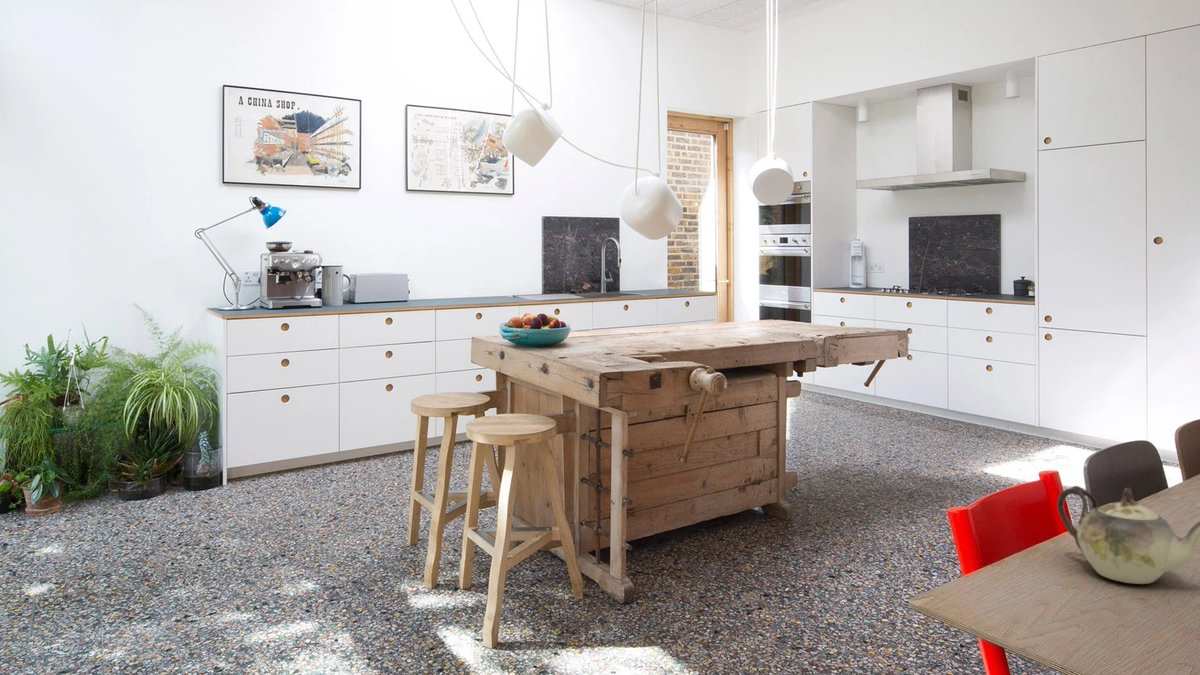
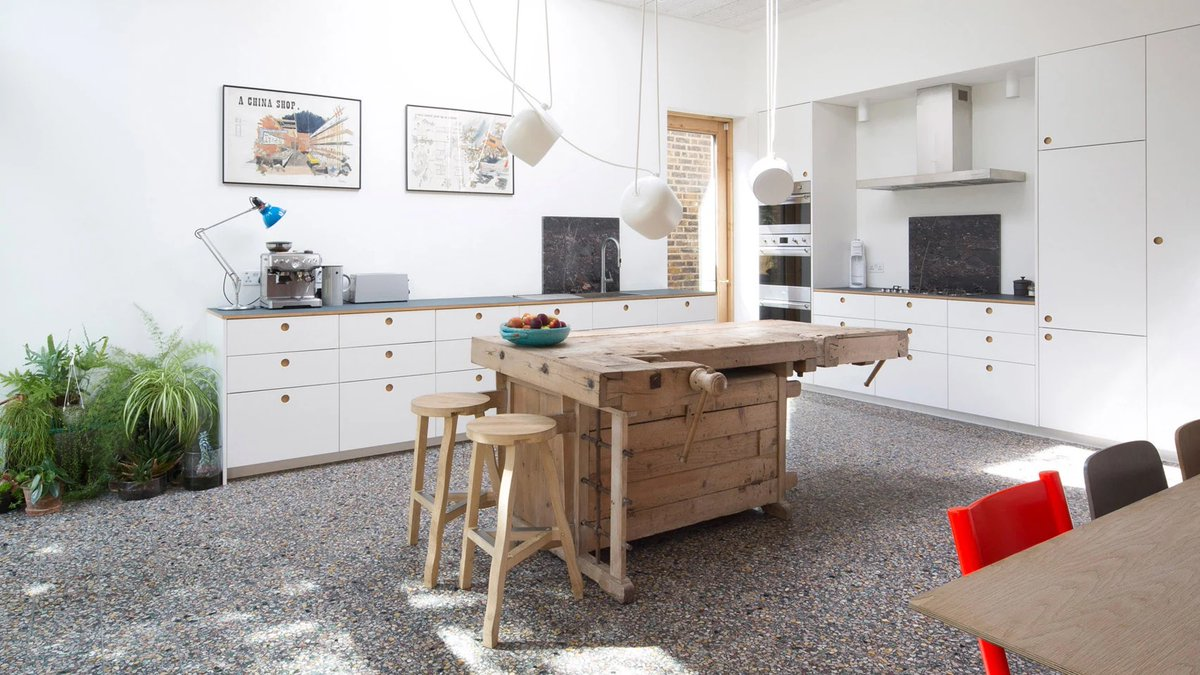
- teapot (1134, 533)
